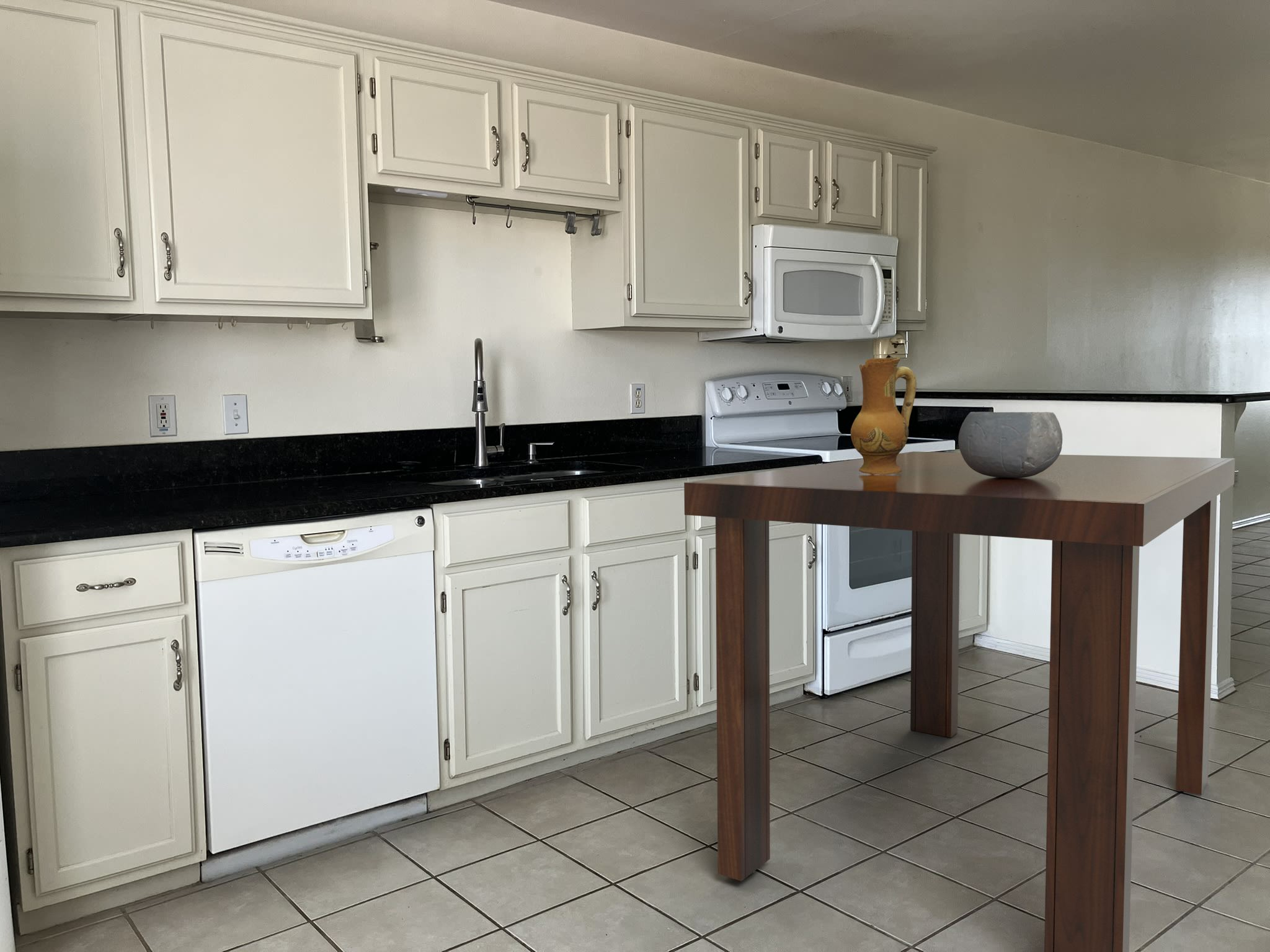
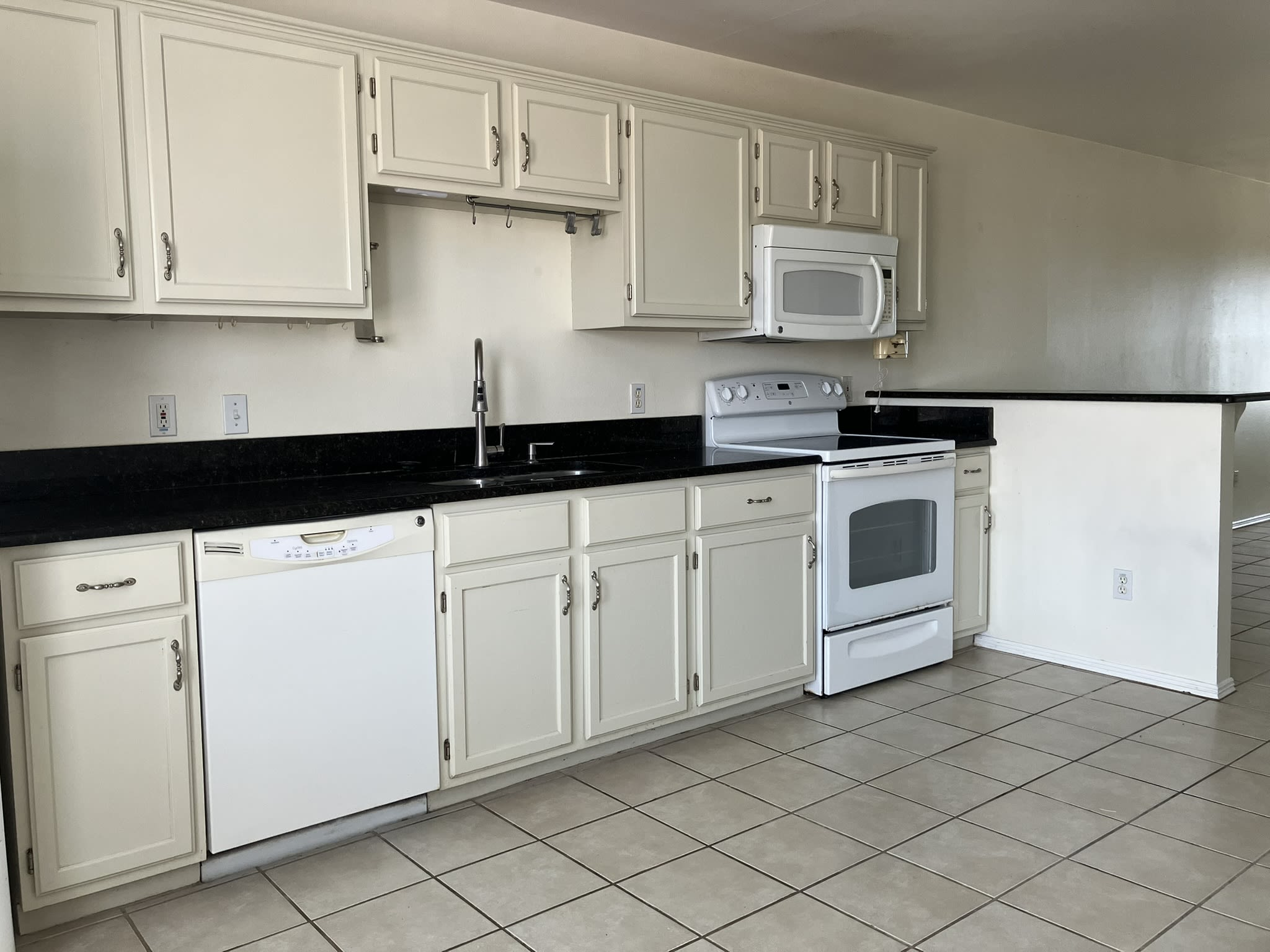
- dining table (958, 648)
- ceramic jug (882, 415)
- bowl (1010, 443)
